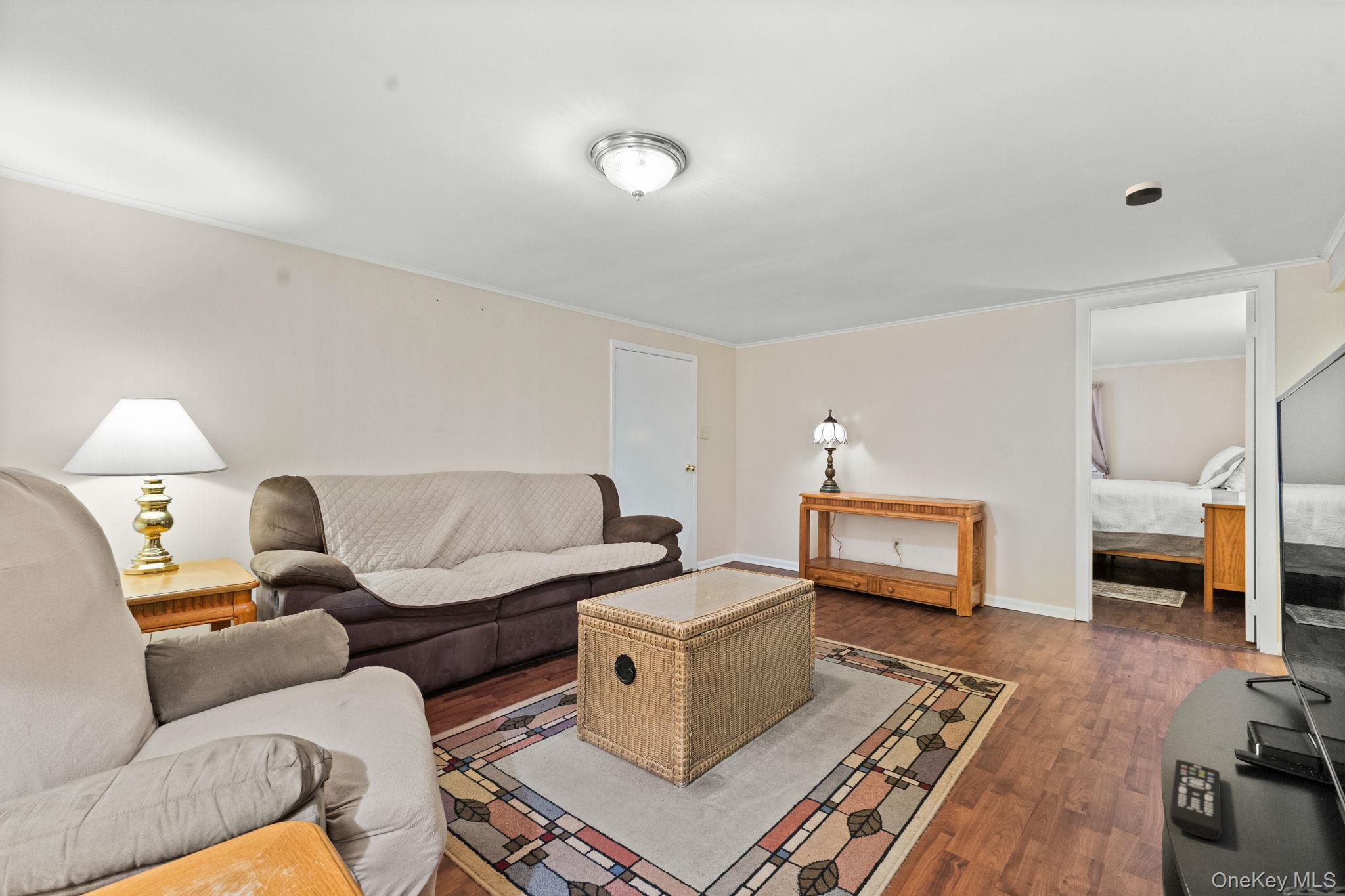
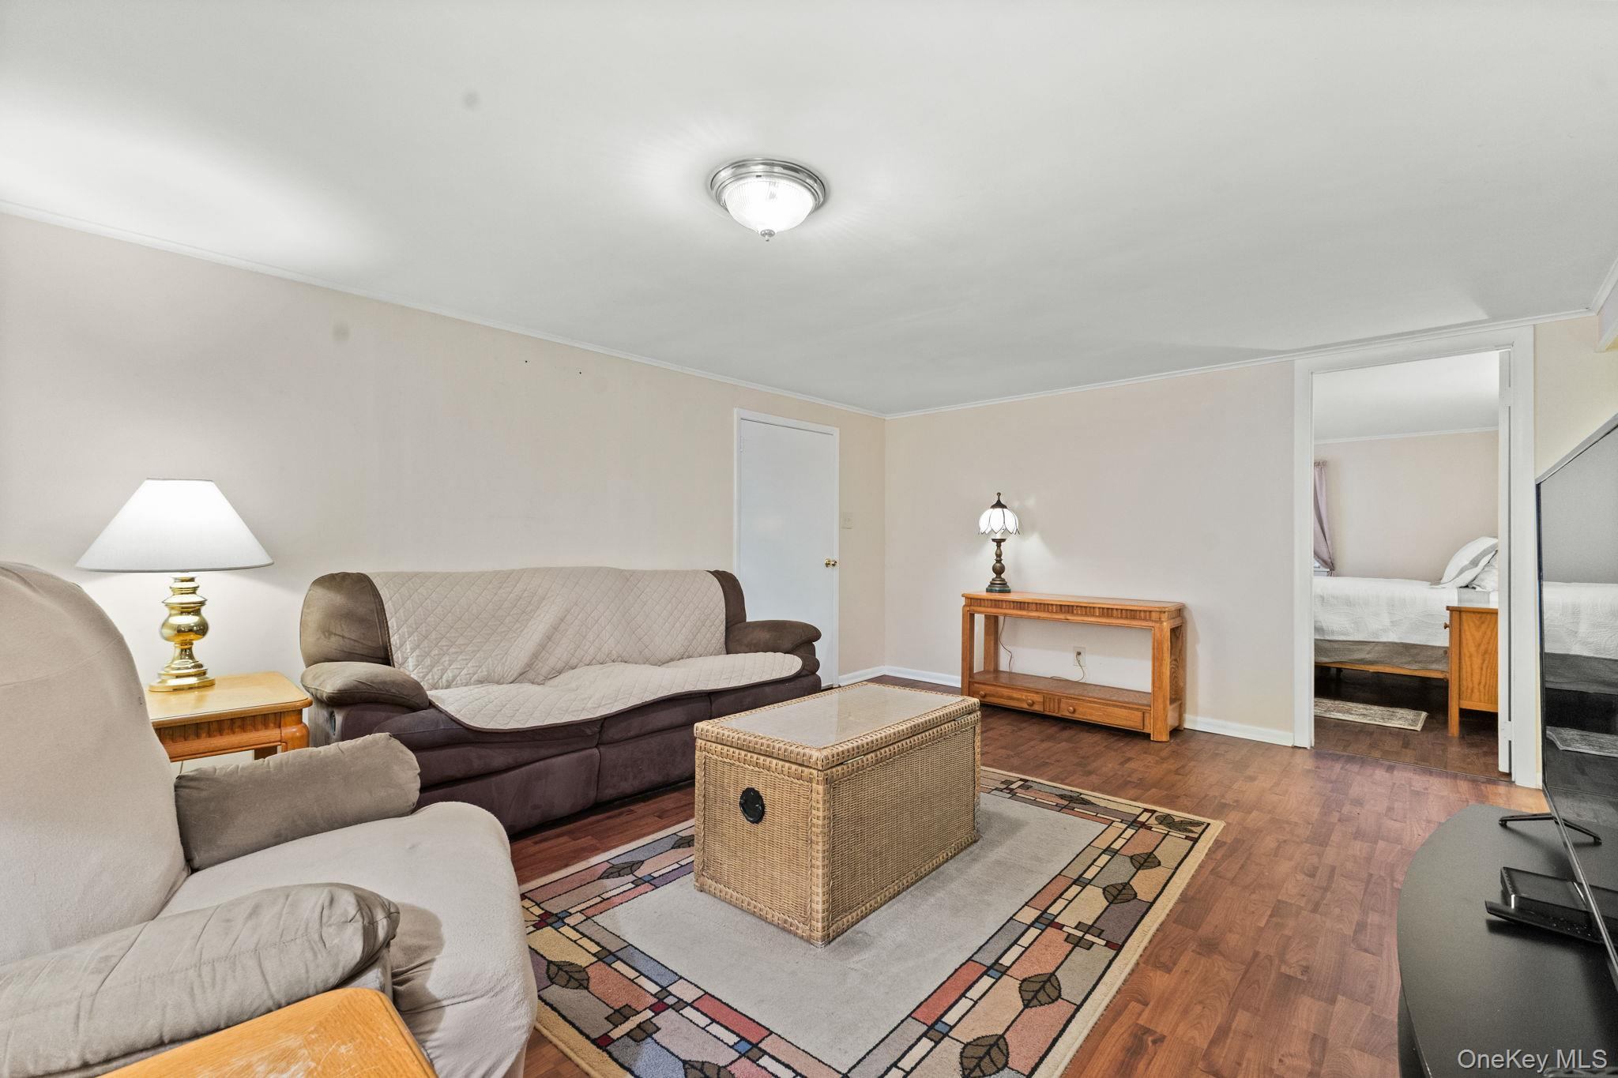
- smoke detector (1143, 194)
- remote control (1196, 796)
